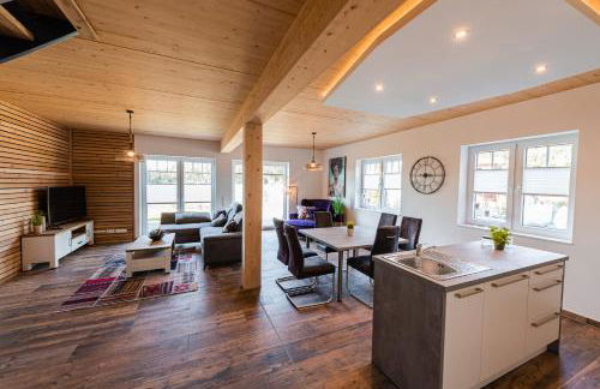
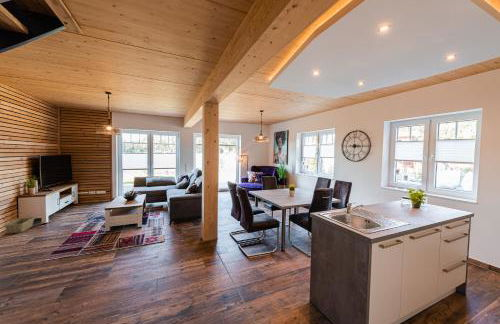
+ basket (20, 221)
